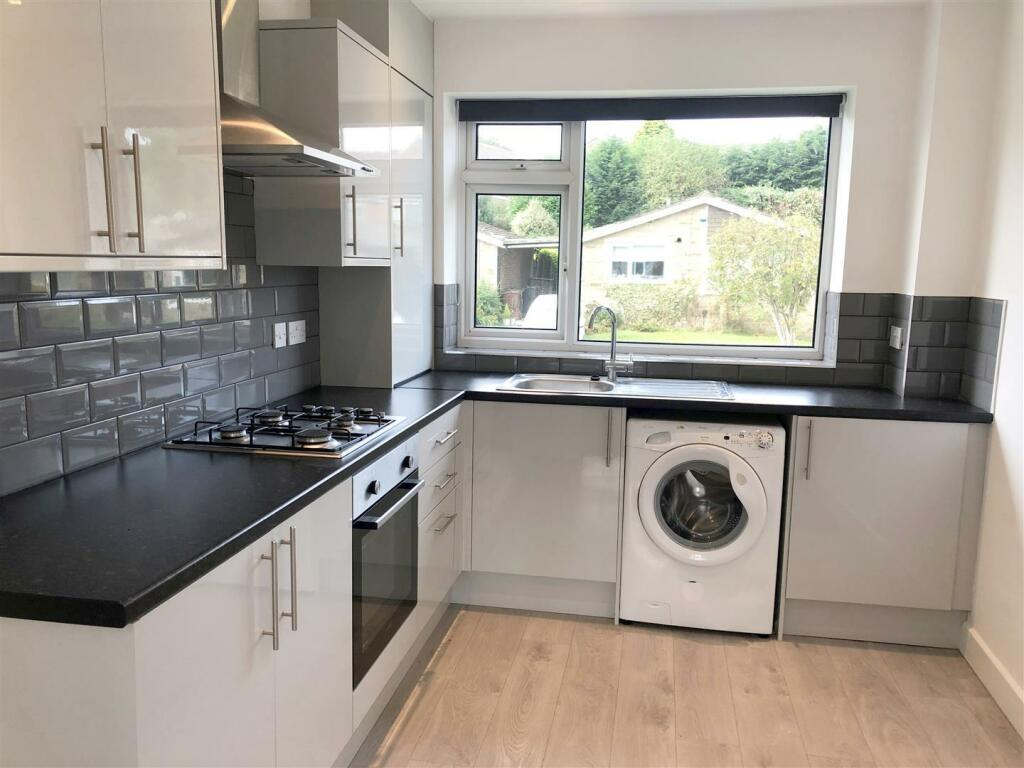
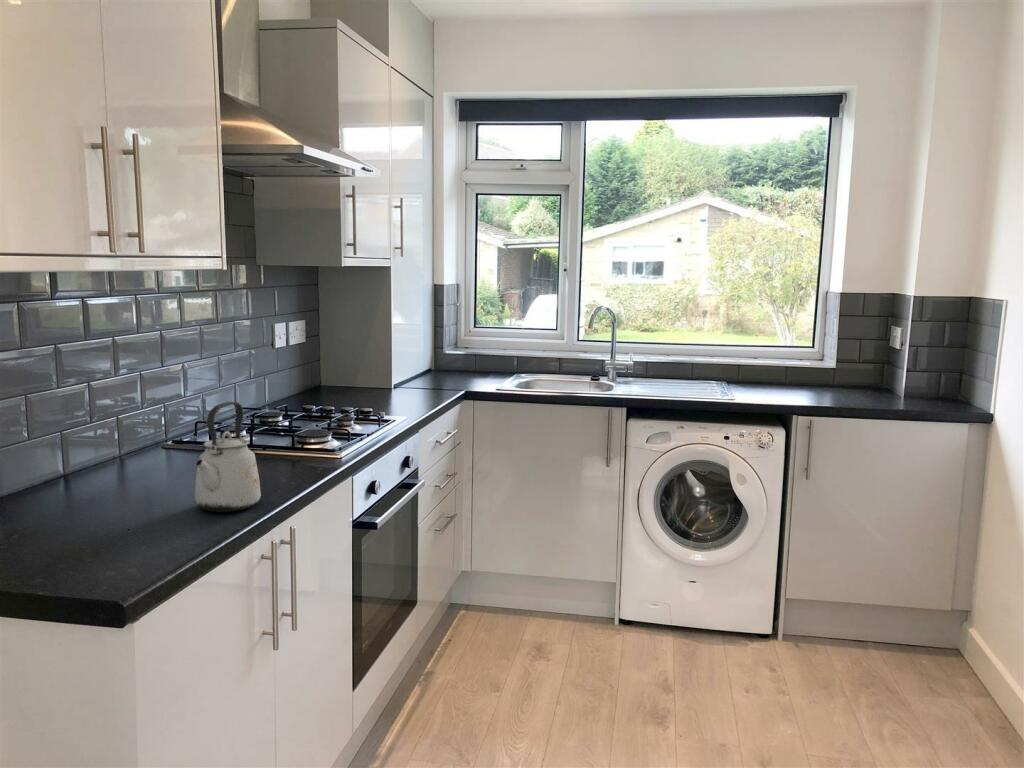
+ kettle (220, 458)
